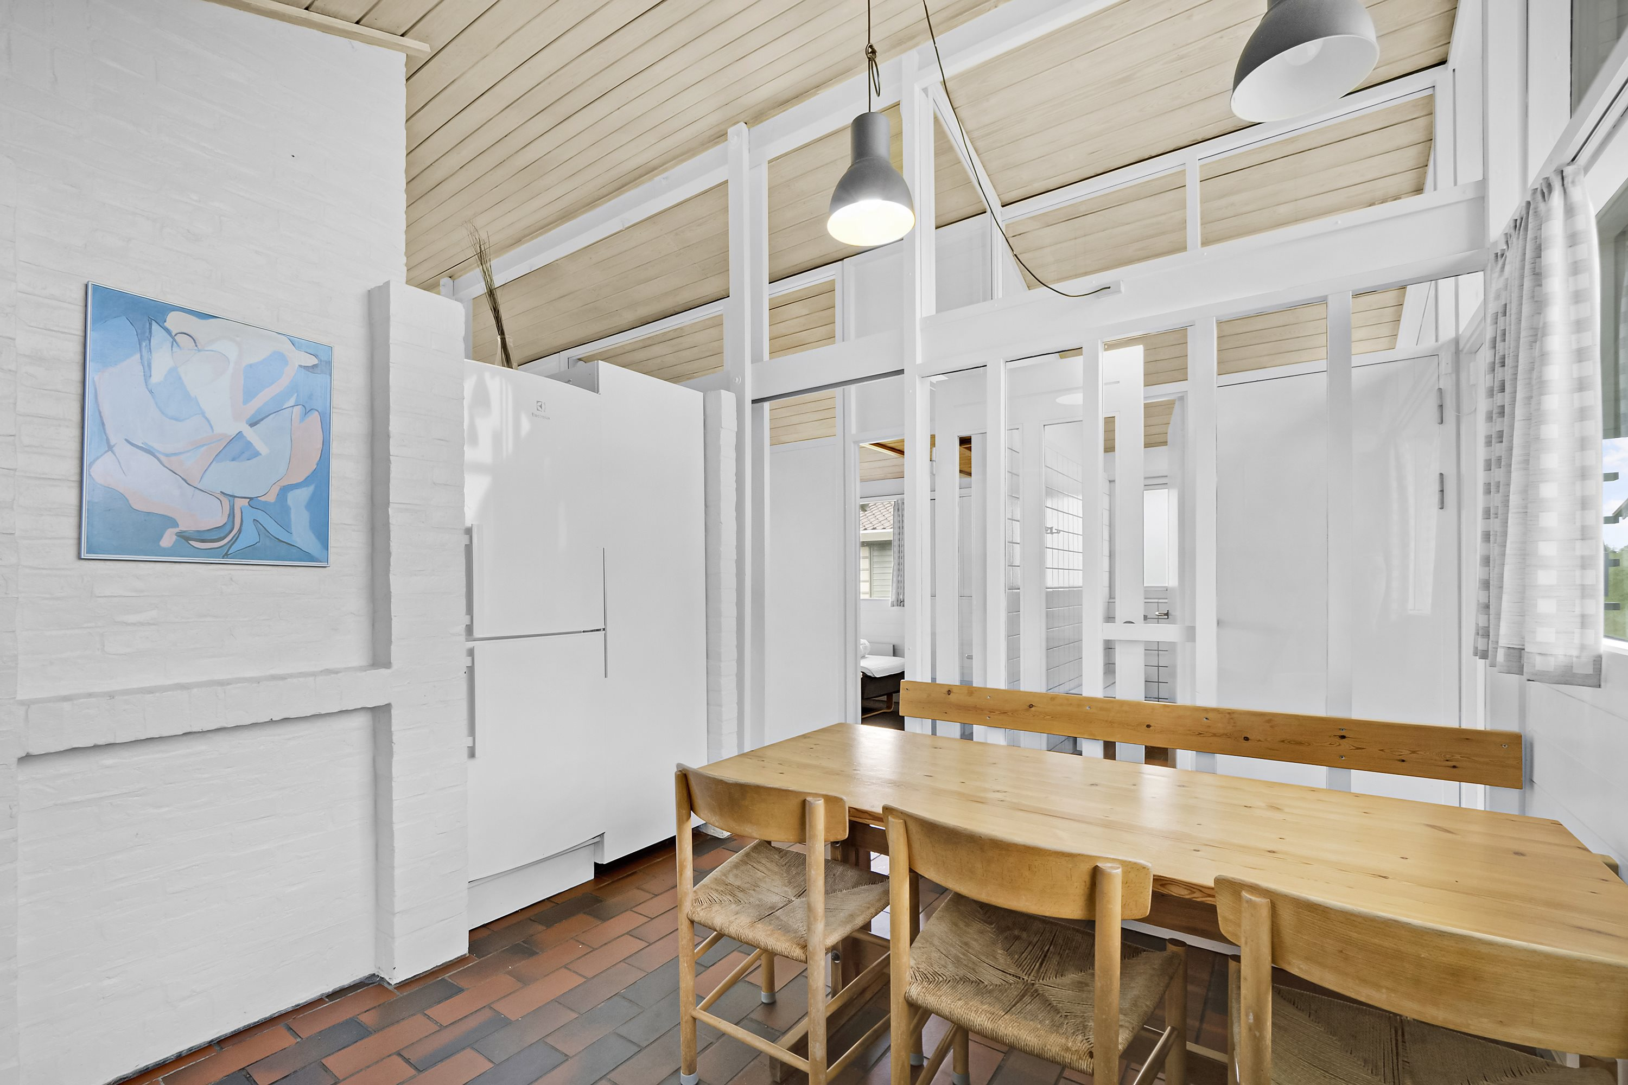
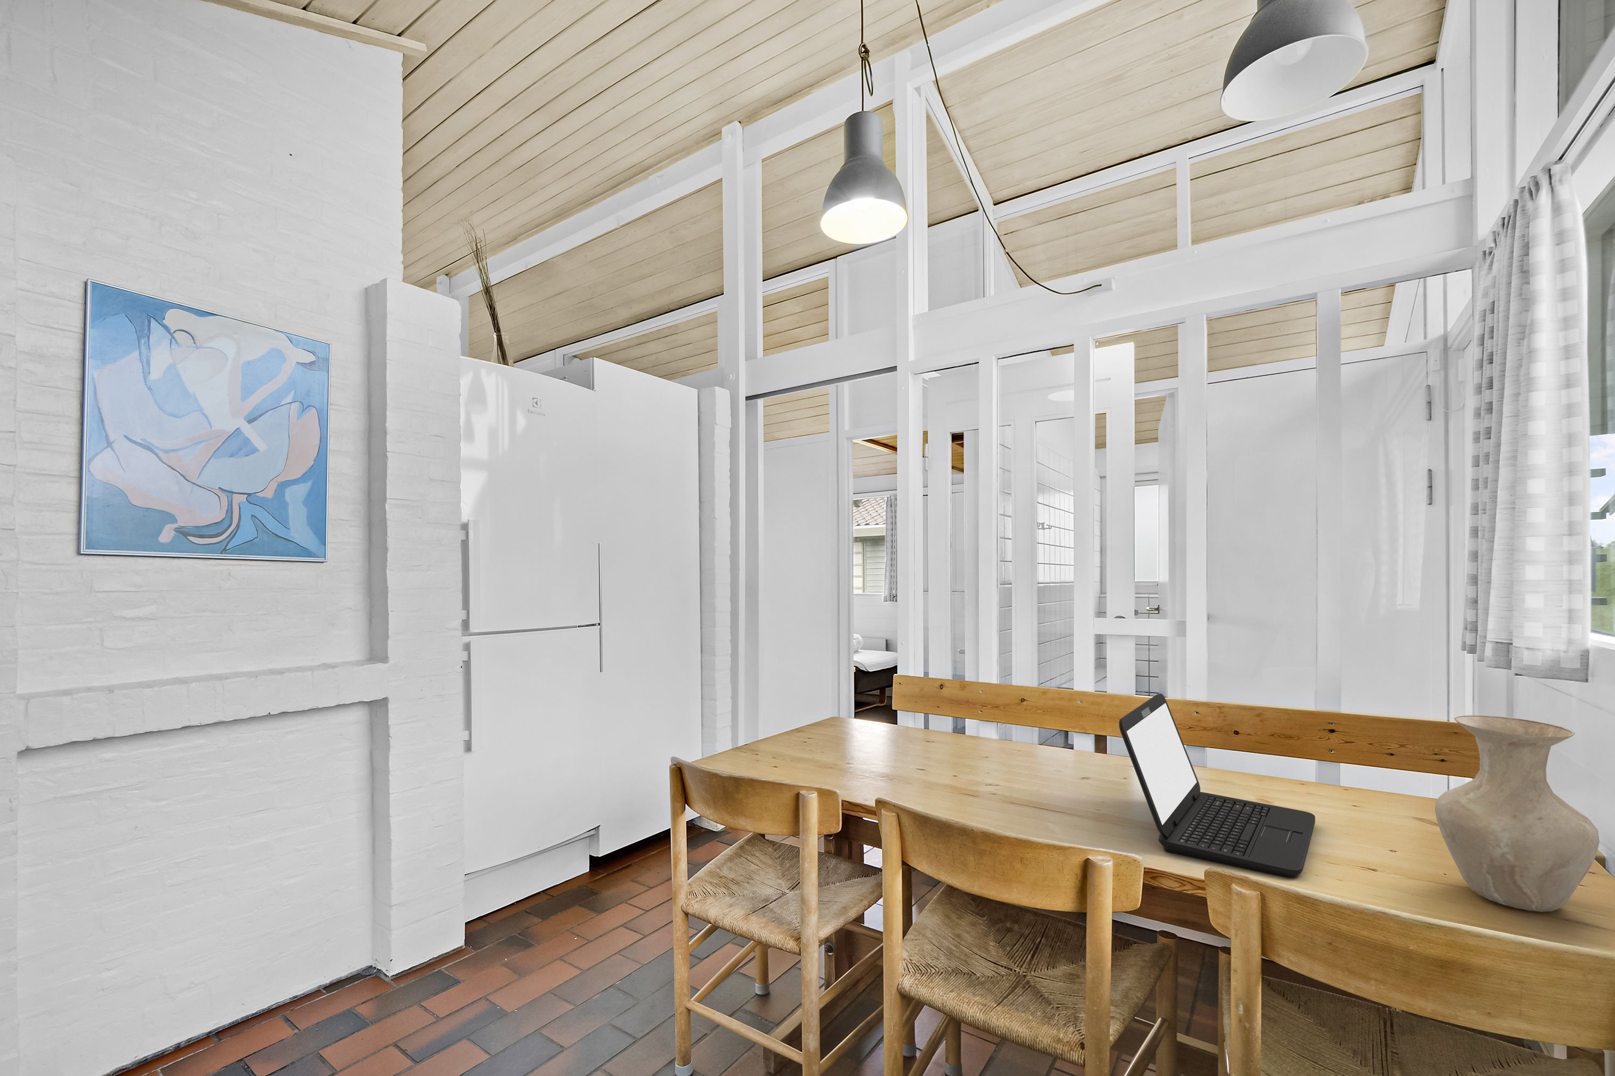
+ vase (1512, 812)
+ laptop (1214, 794)
